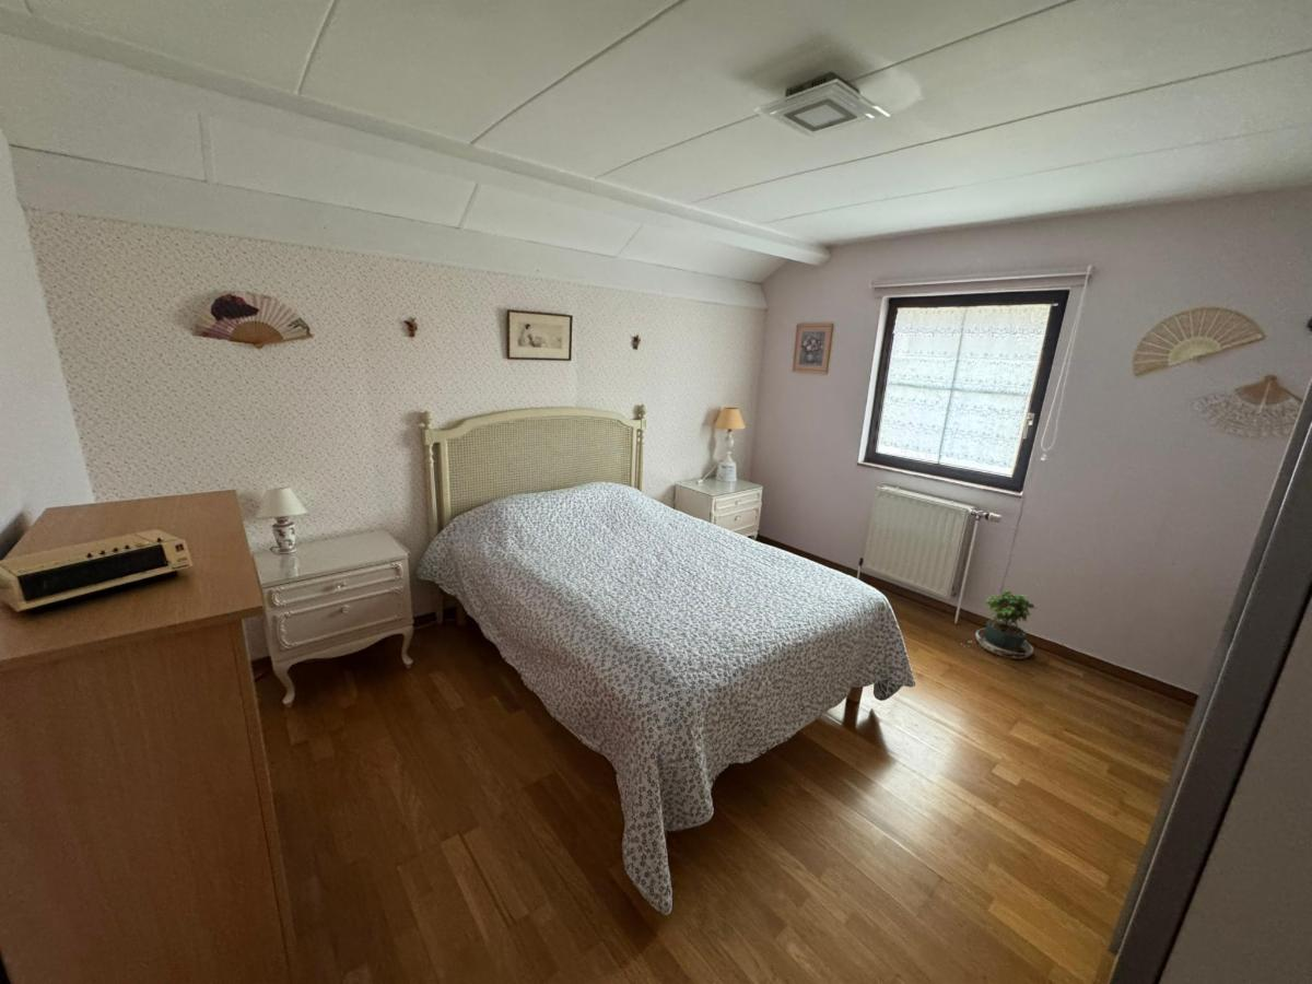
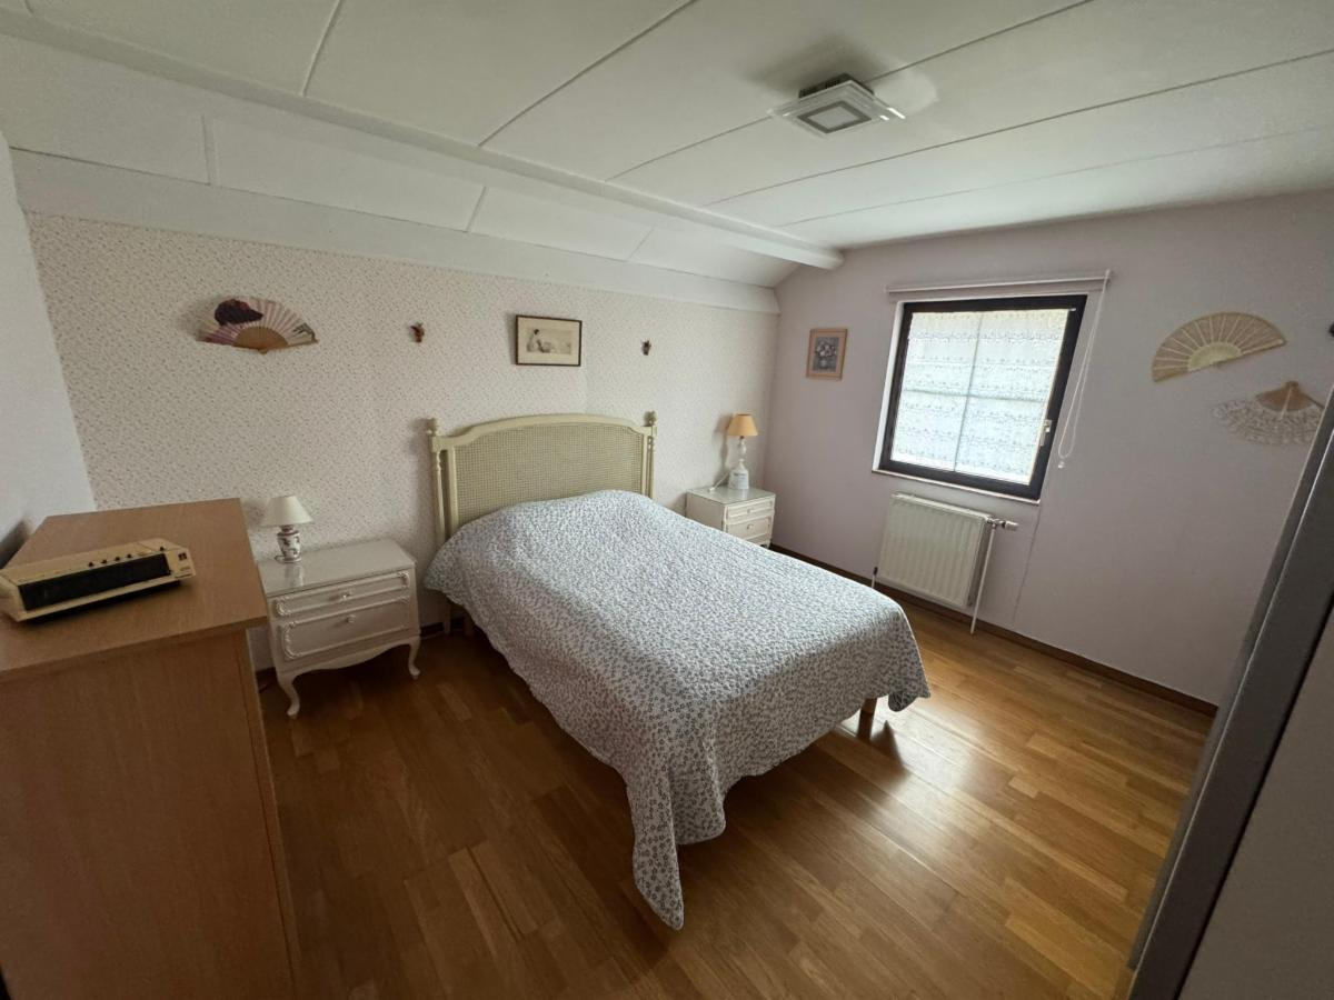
- potted plant (1005, 619)
